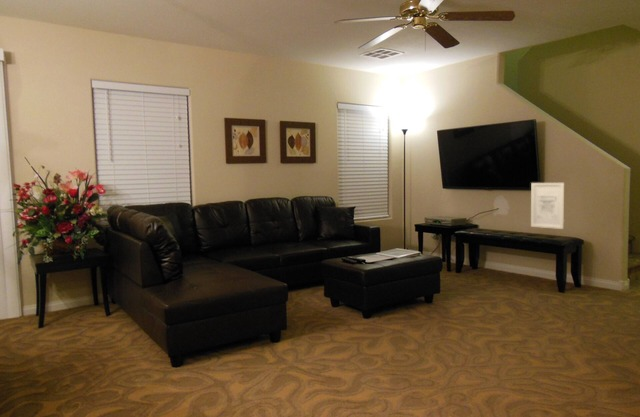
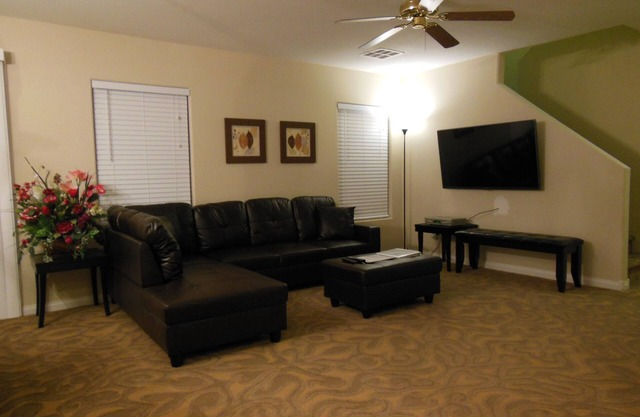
- wall art (546, 205)
